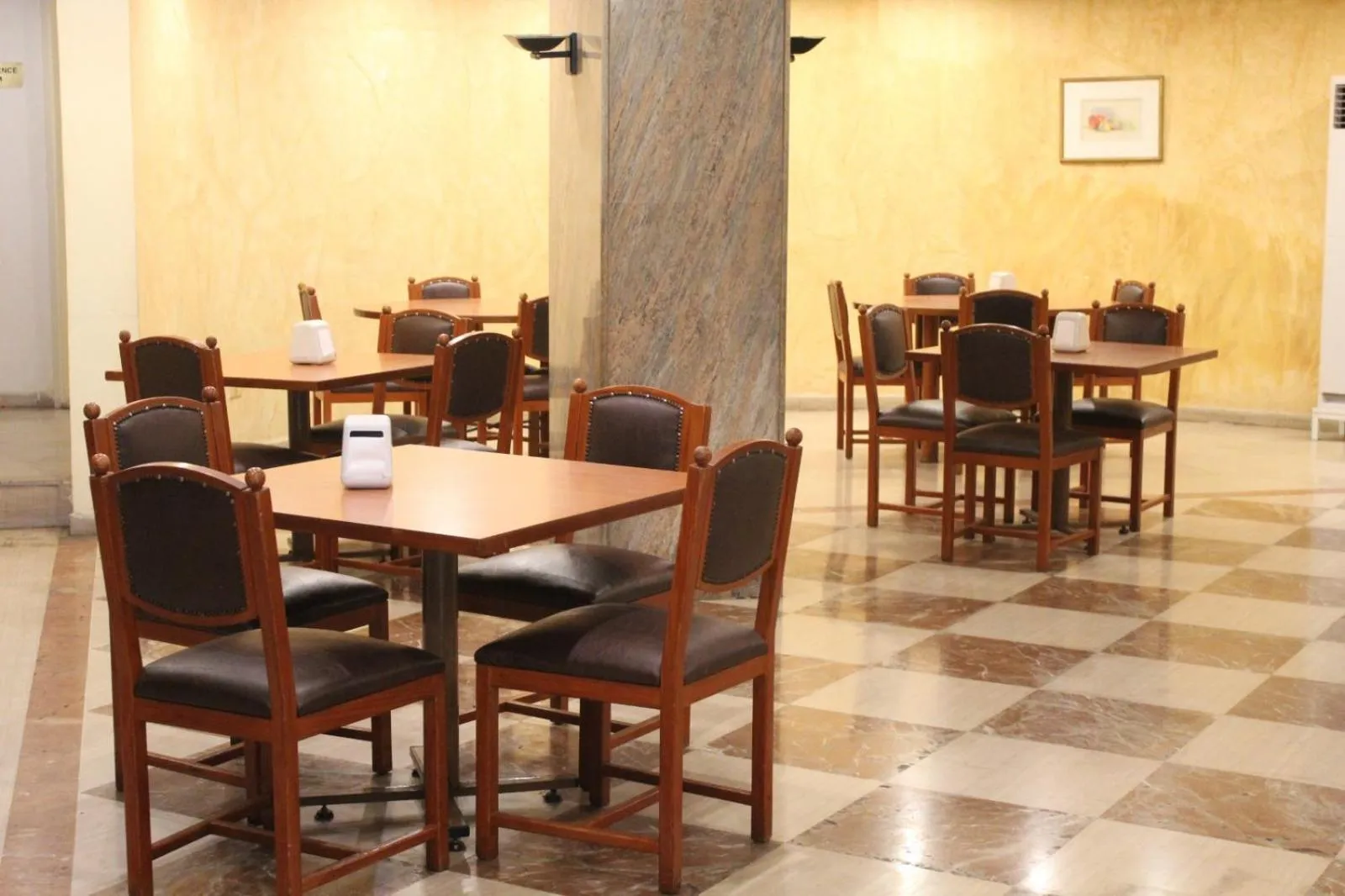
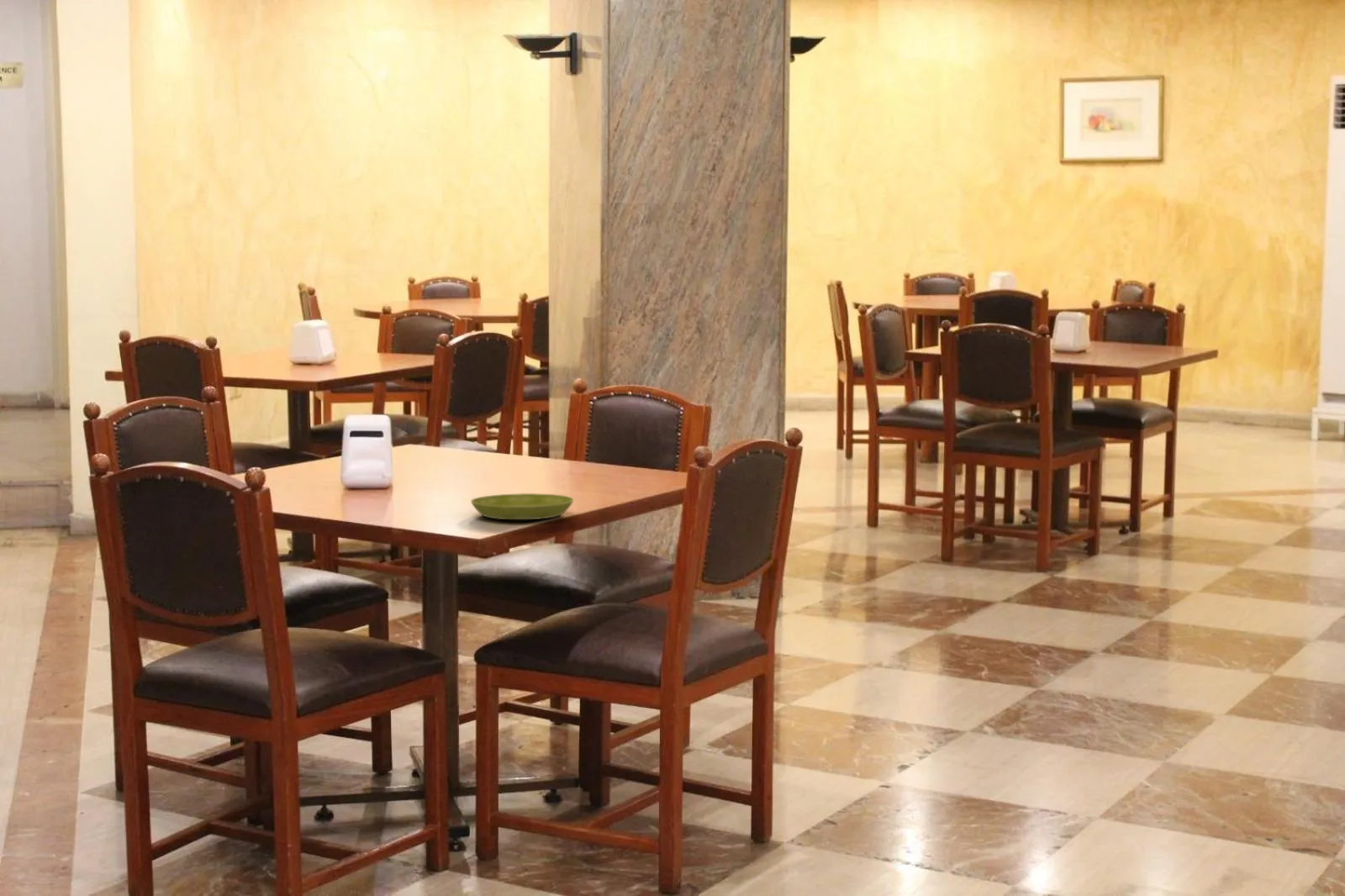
+ saucer (522, 507)
